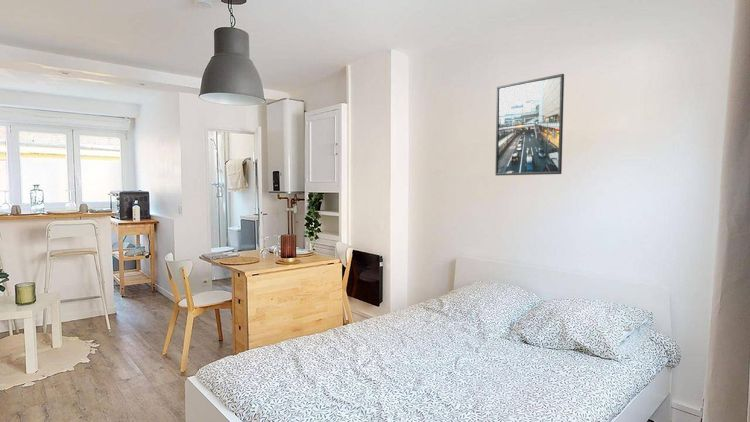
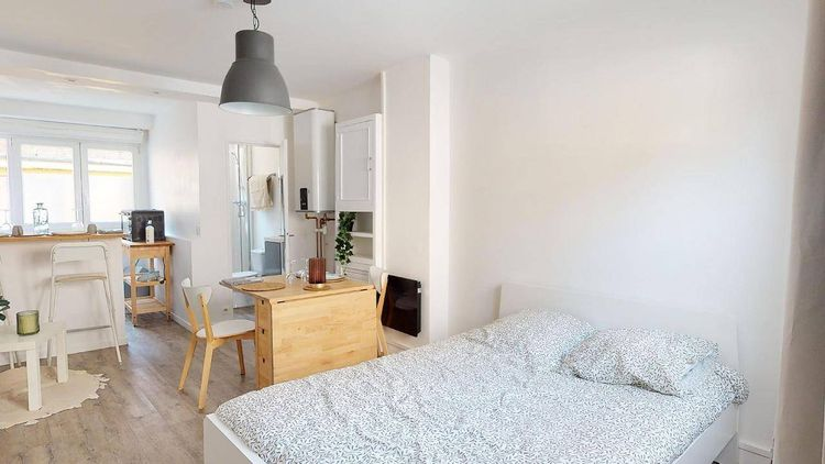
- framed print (527, 128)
